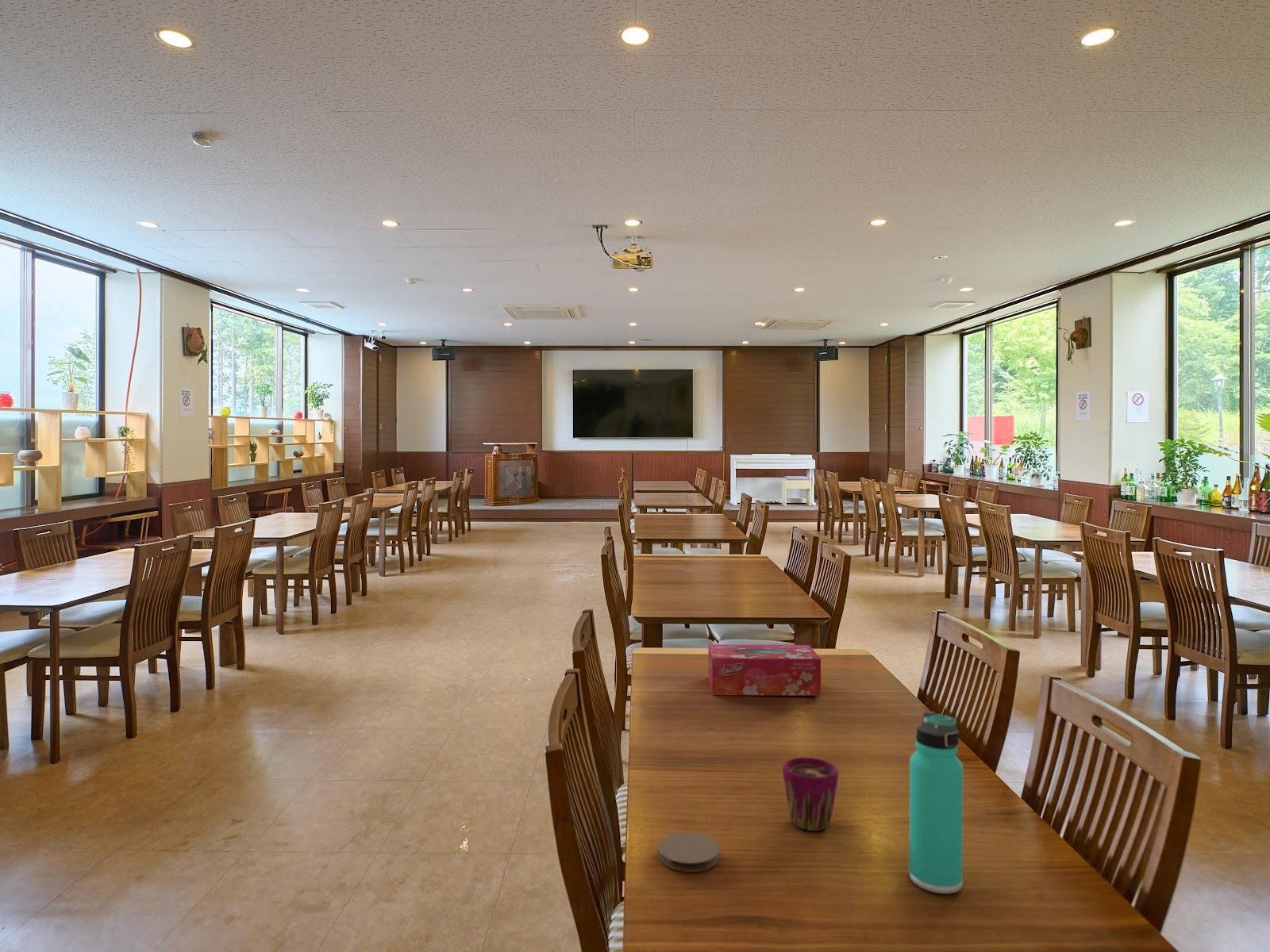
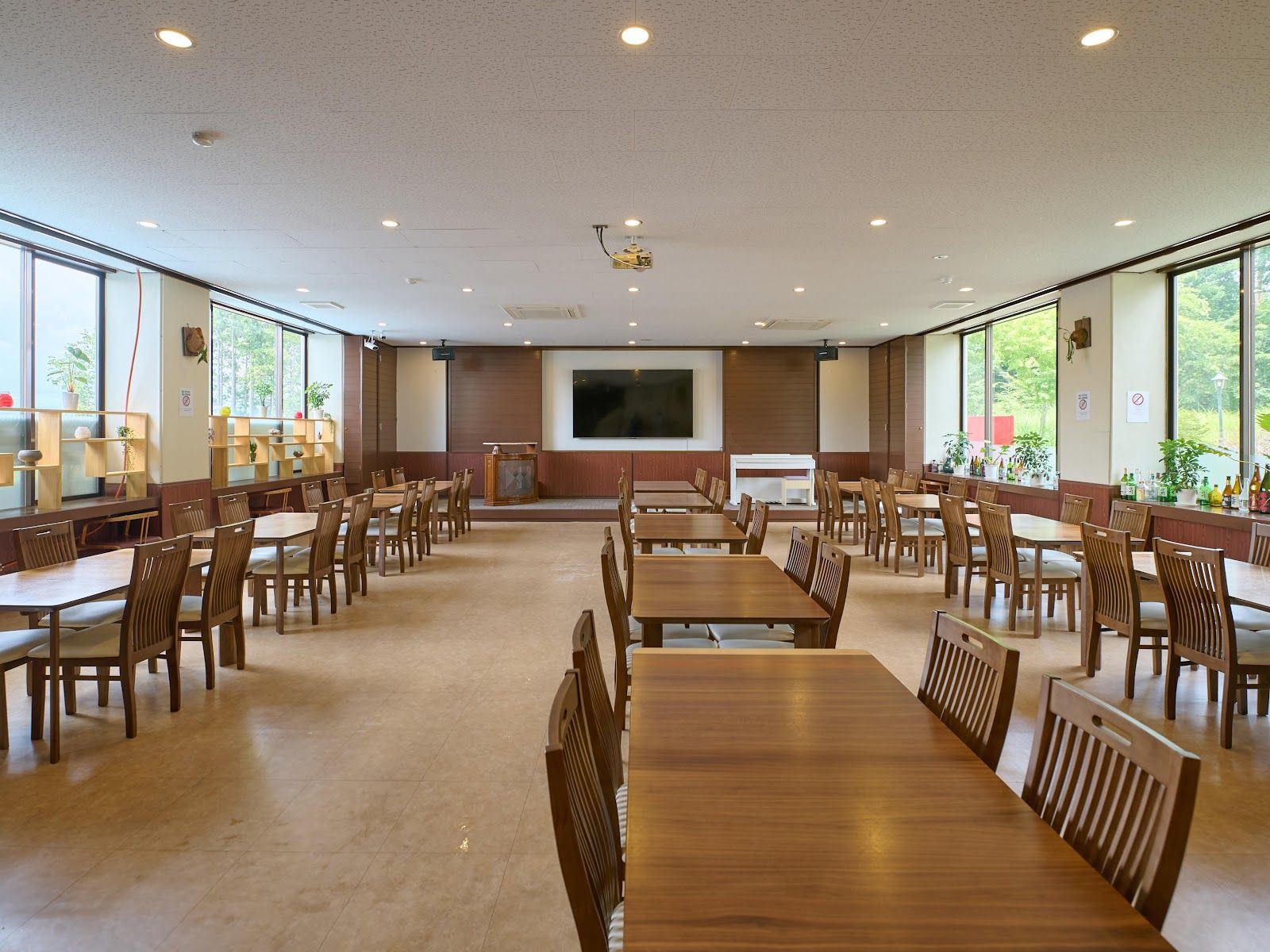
- coaster (688, 850)
- cup (810, 792)
- tissue box (762, 669)
- thermos bottle (936, 797)
